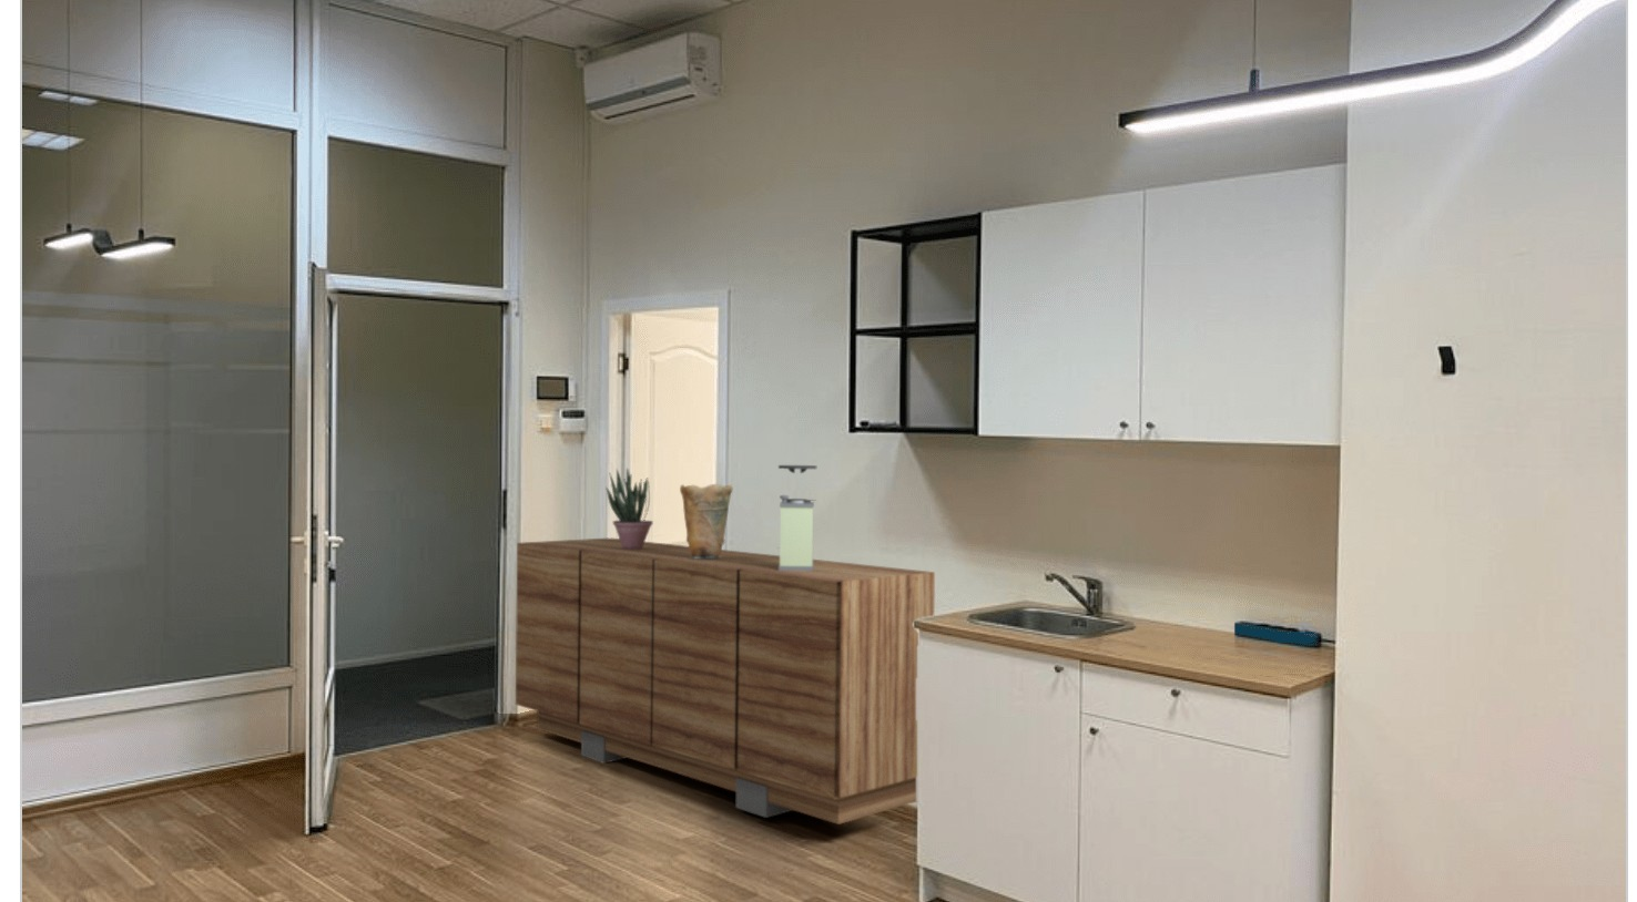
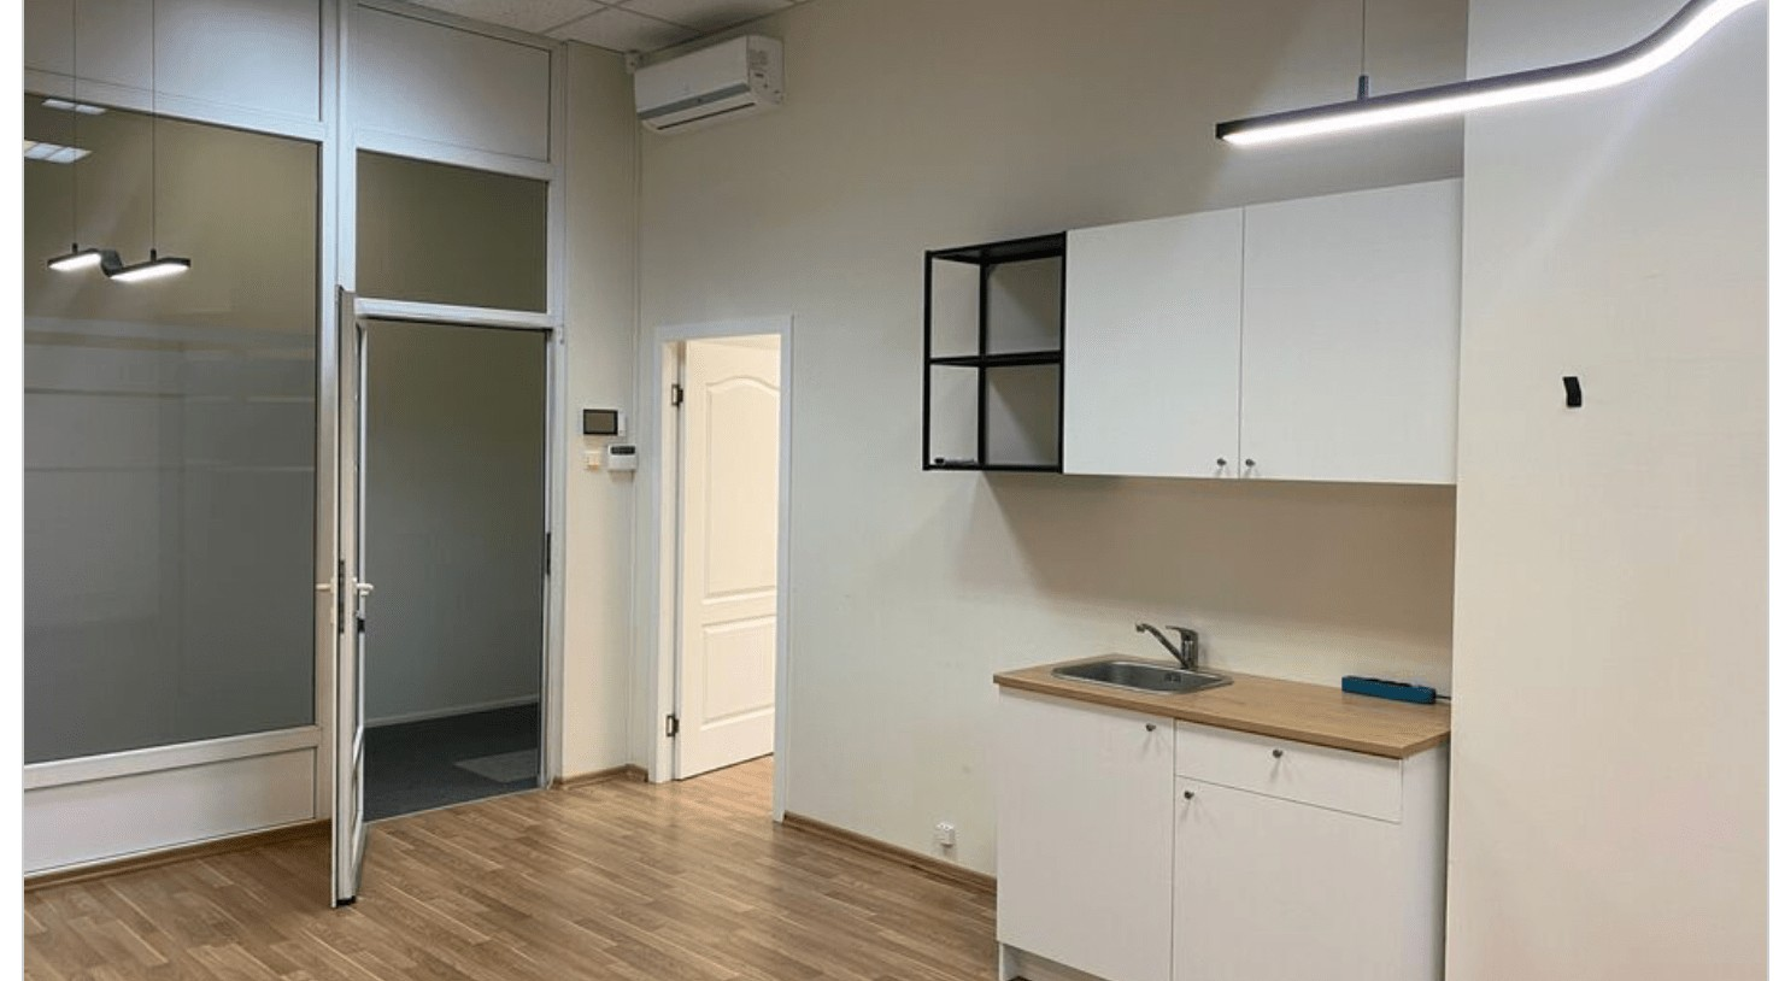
- coffee grinder (797, 517)
- vase (707, 520)
- sideboard (702, 667)
- potted plant (629, 508)
